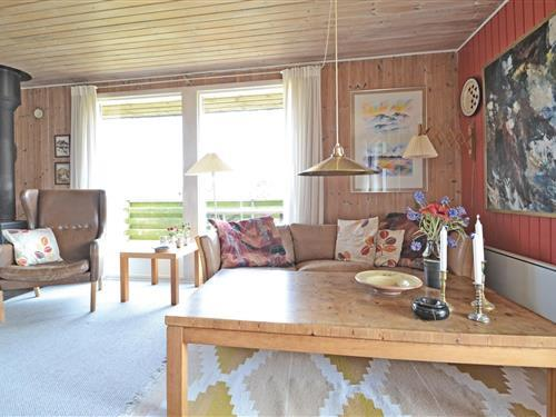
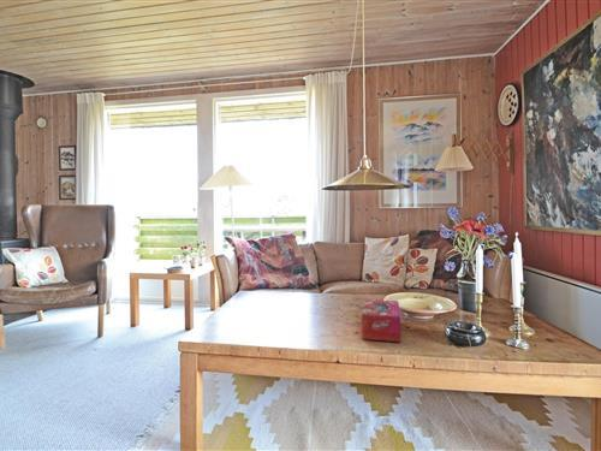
+ tissue box (381, 318)
